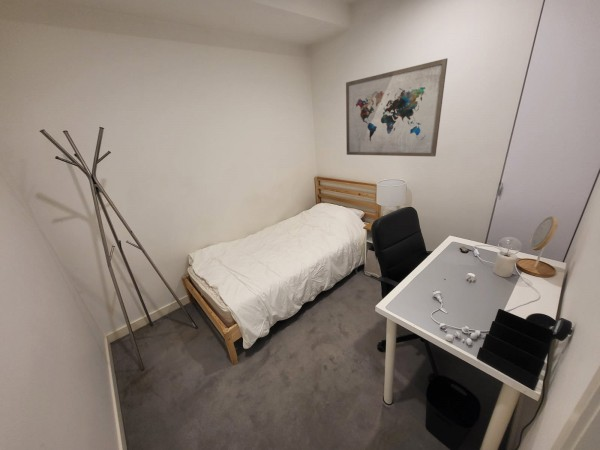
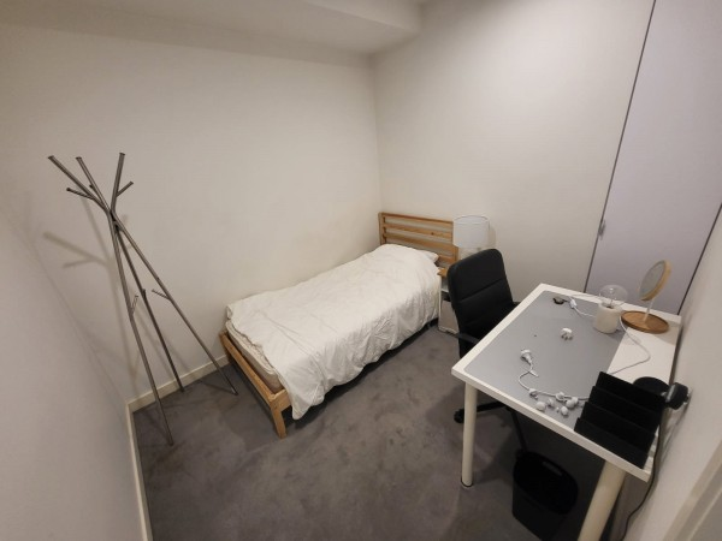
- wall art (386, 116)
